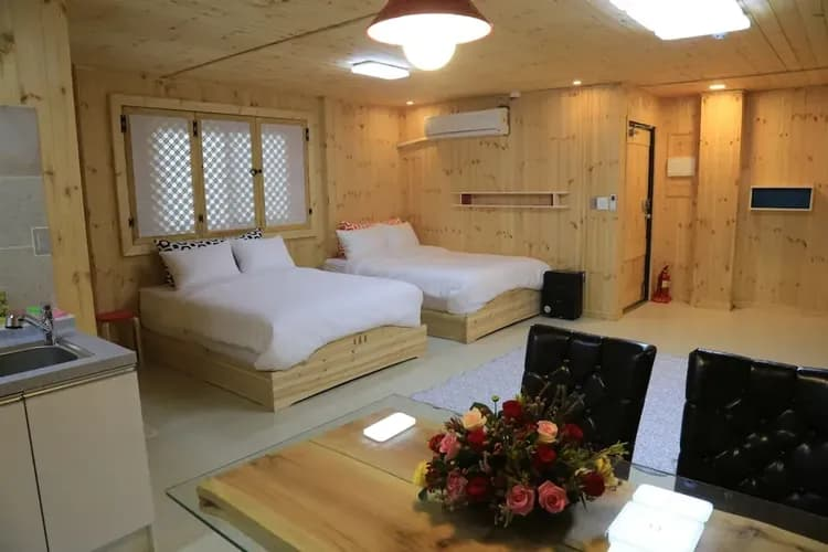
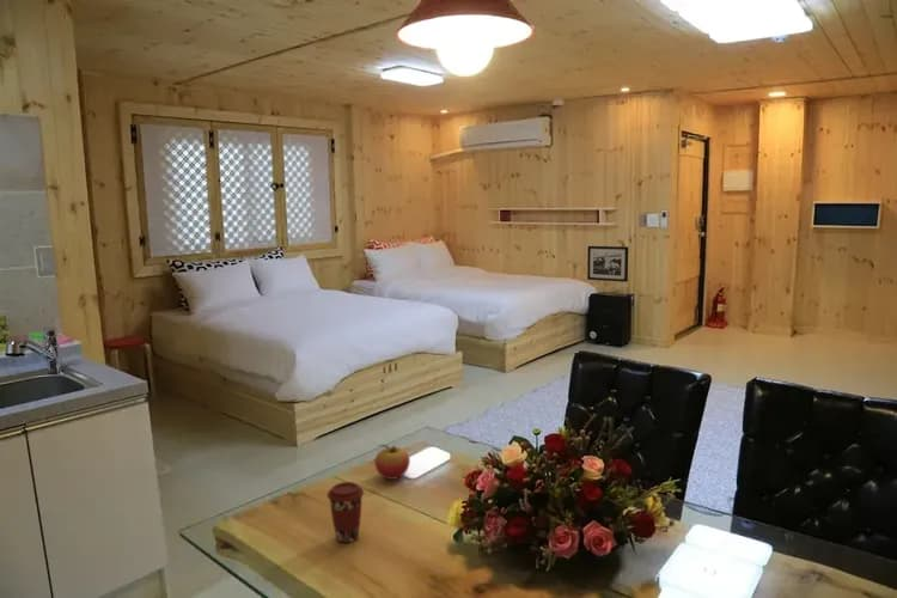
+ picture frame (606, 263)
+ coffee cup (346, 512)
+ fruit (392, 459)
